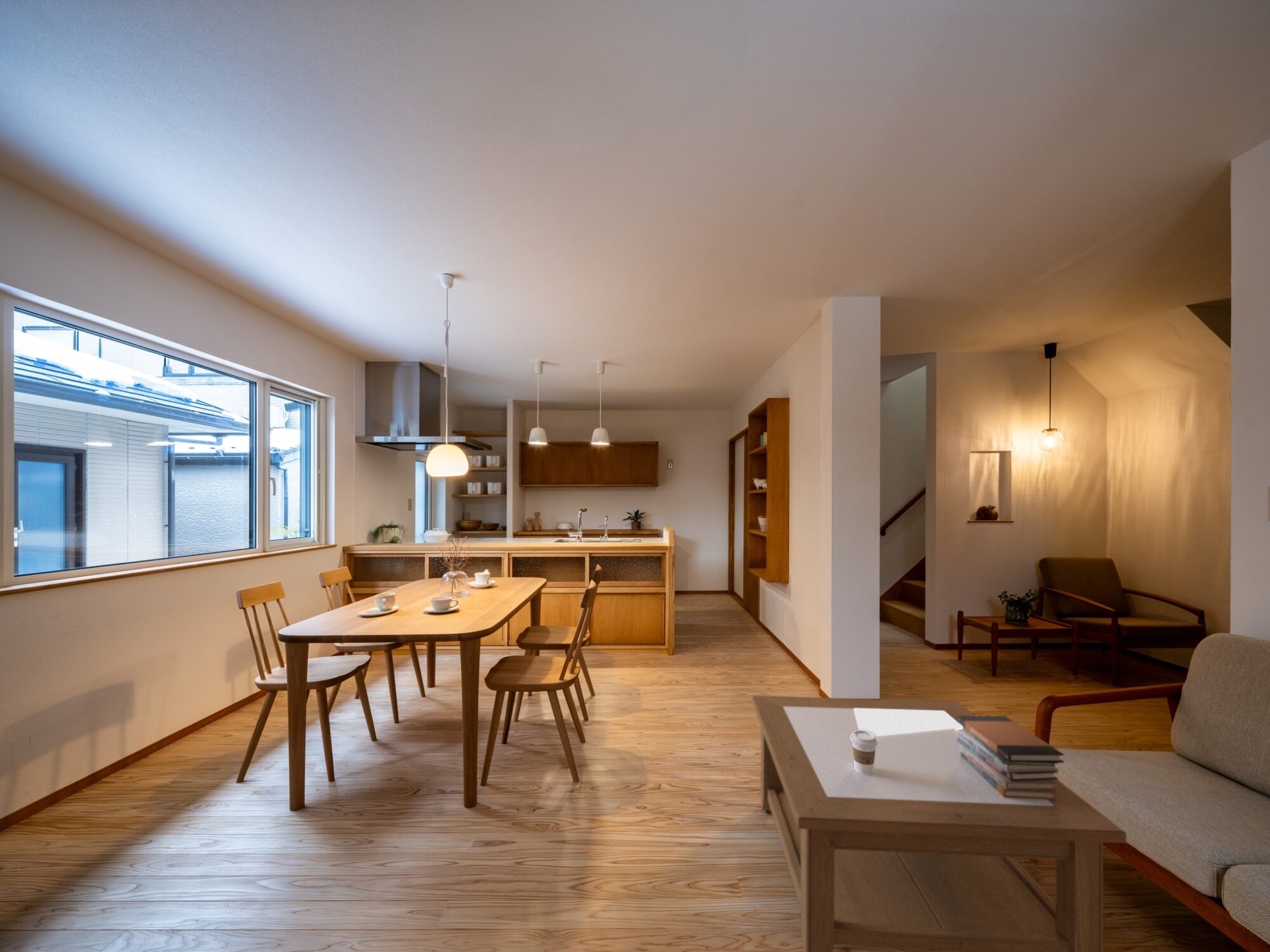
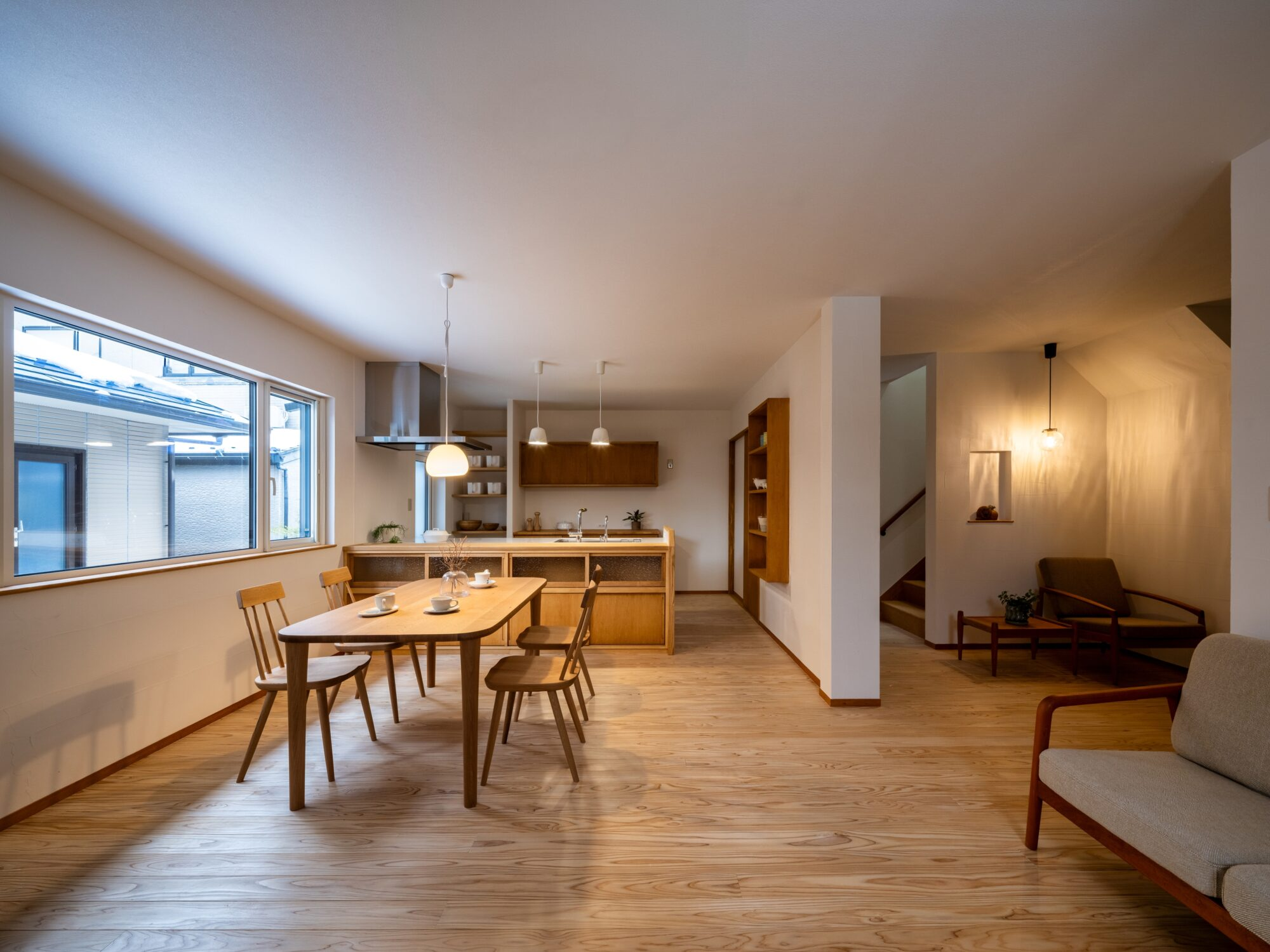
- coffee table (894, 811)
- coffee cup (864, 751)
- book stack (1005, 753)
